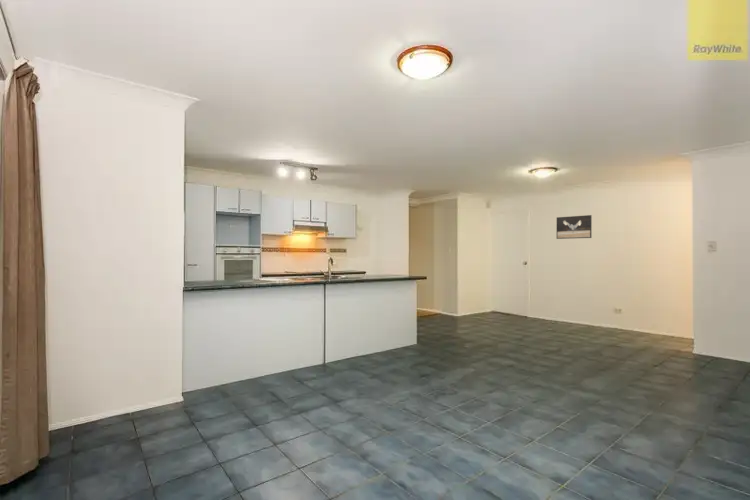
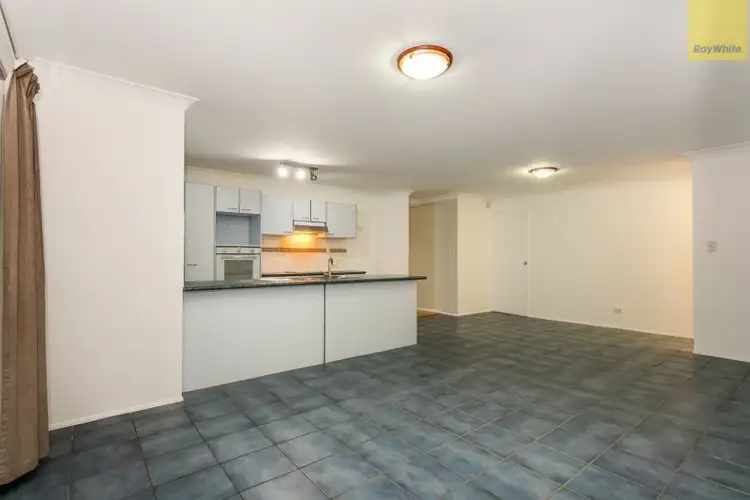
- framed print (573, 227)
